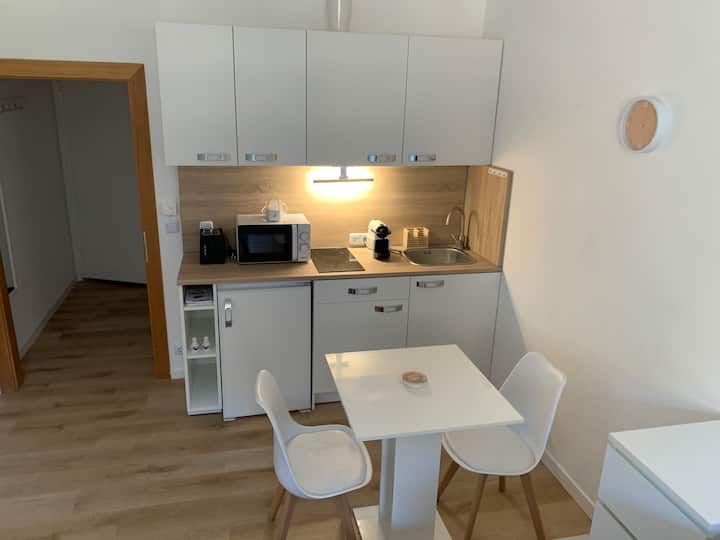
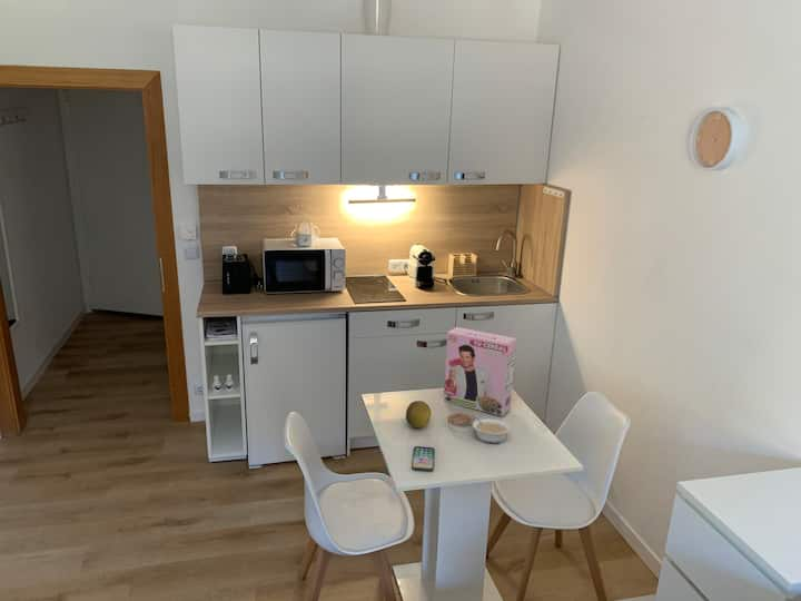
+ fruit (417, 414)
+ cereal box (478, 370)
+ smartphone (423, 457)
+ legume (490, 430)
